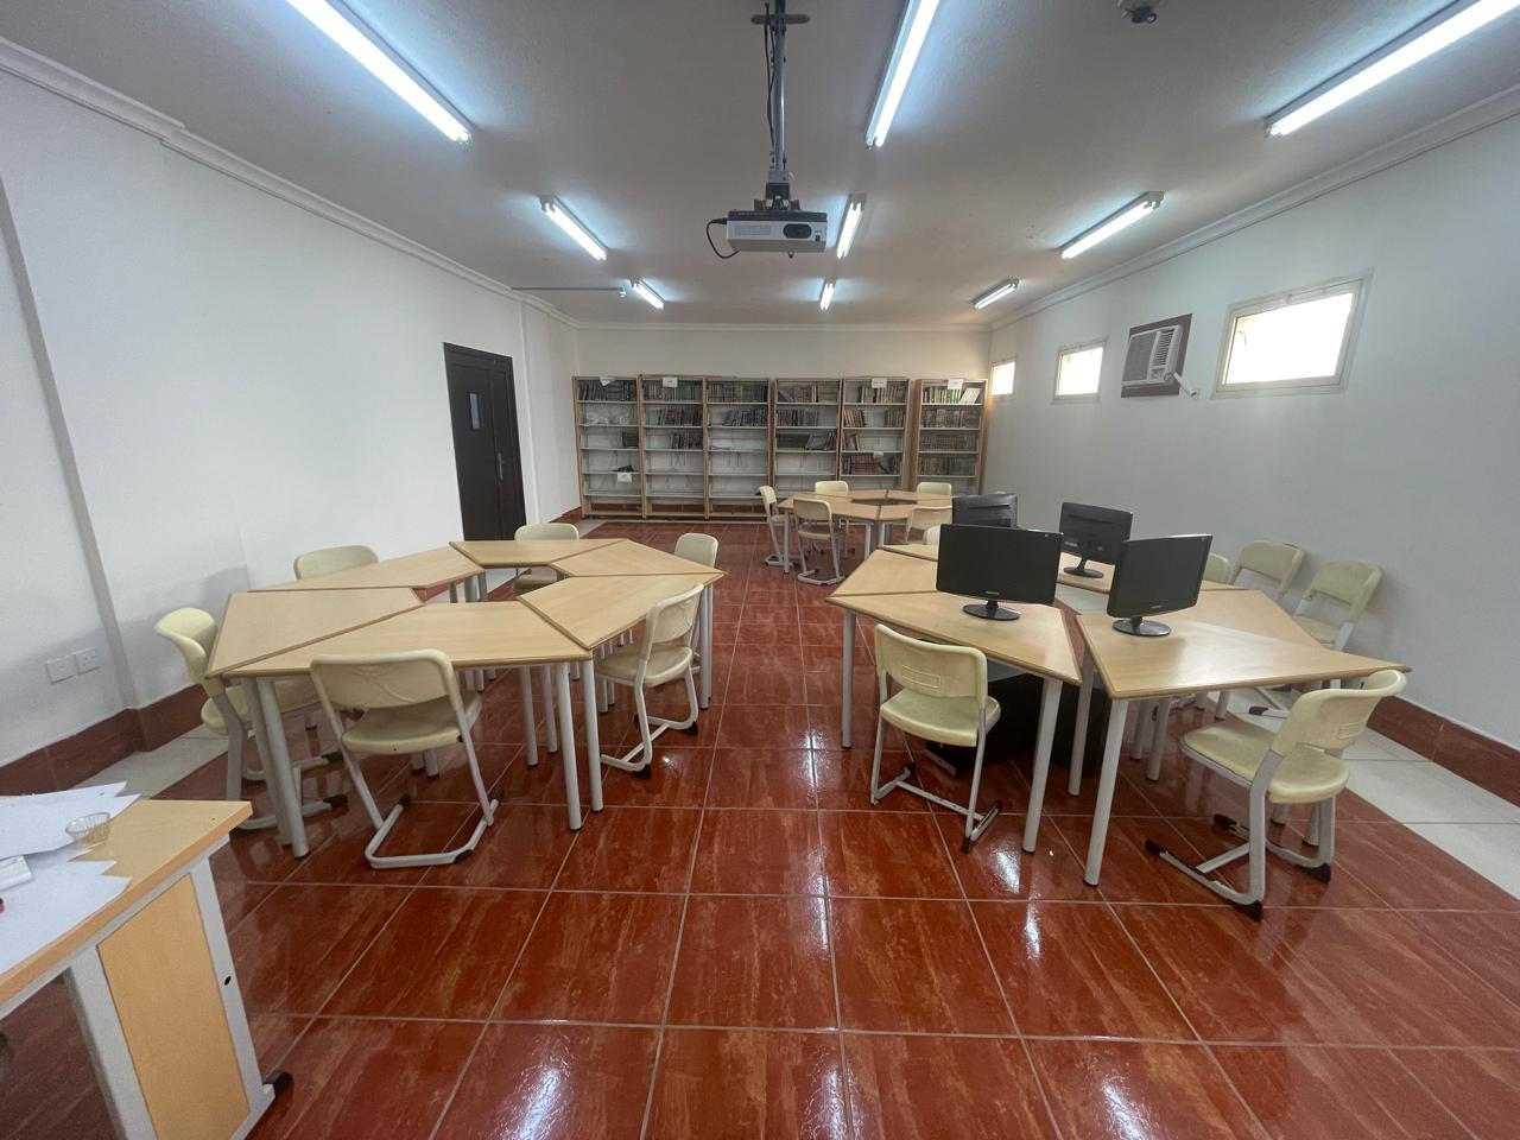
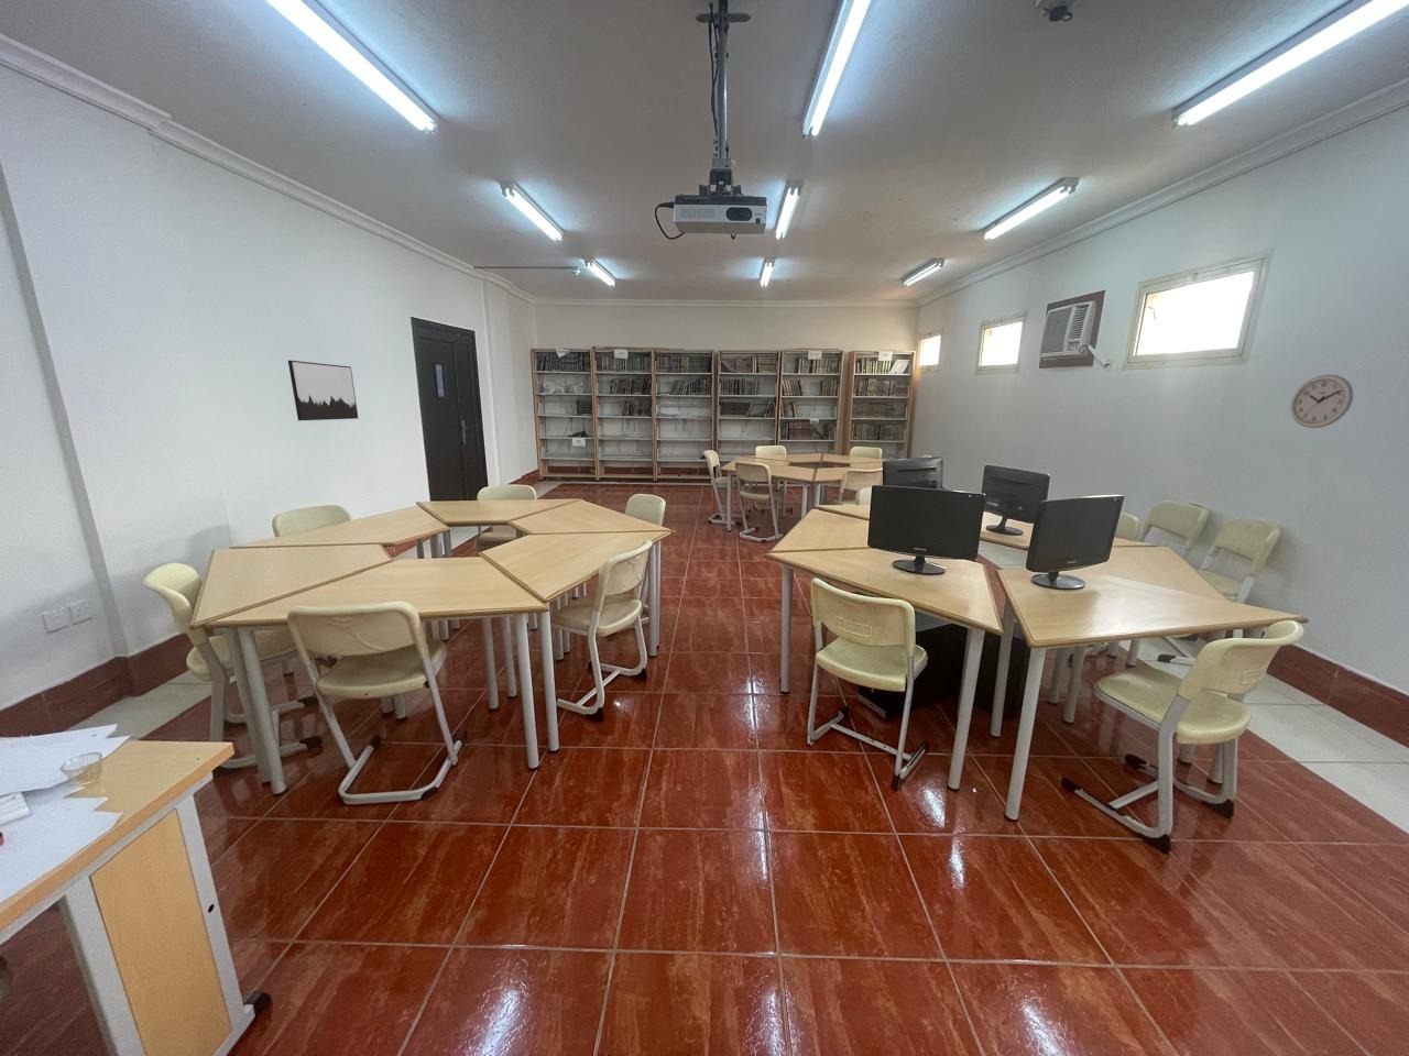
+ wall clock (1319, 402)
+ wall art (326, 392)
